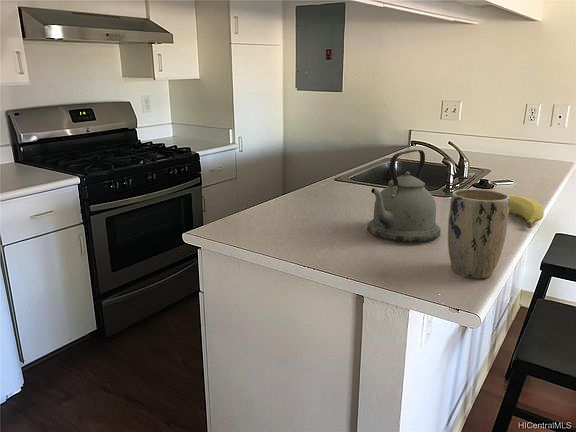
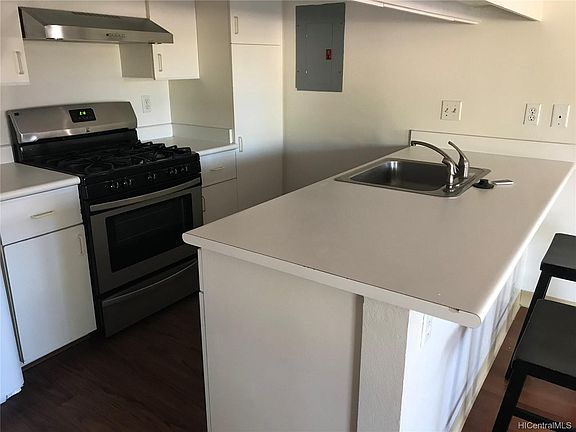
- plant pot (475, 233)
- banana (509, 207)
- kettle (405, 193)
